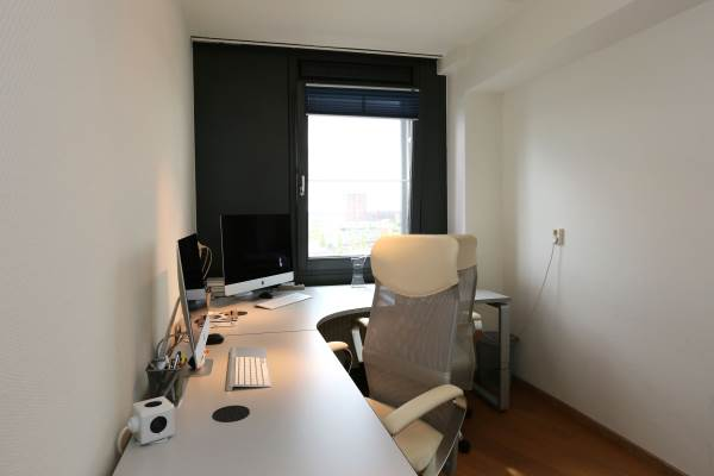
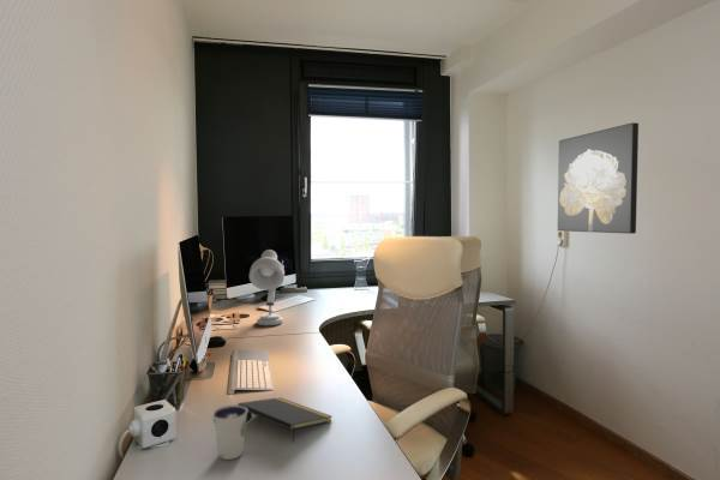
+ wall art (594, 182)
+ desk lamp (269, 287)
+ notepad (284, 412)
+ dixie cup (230, 432)
